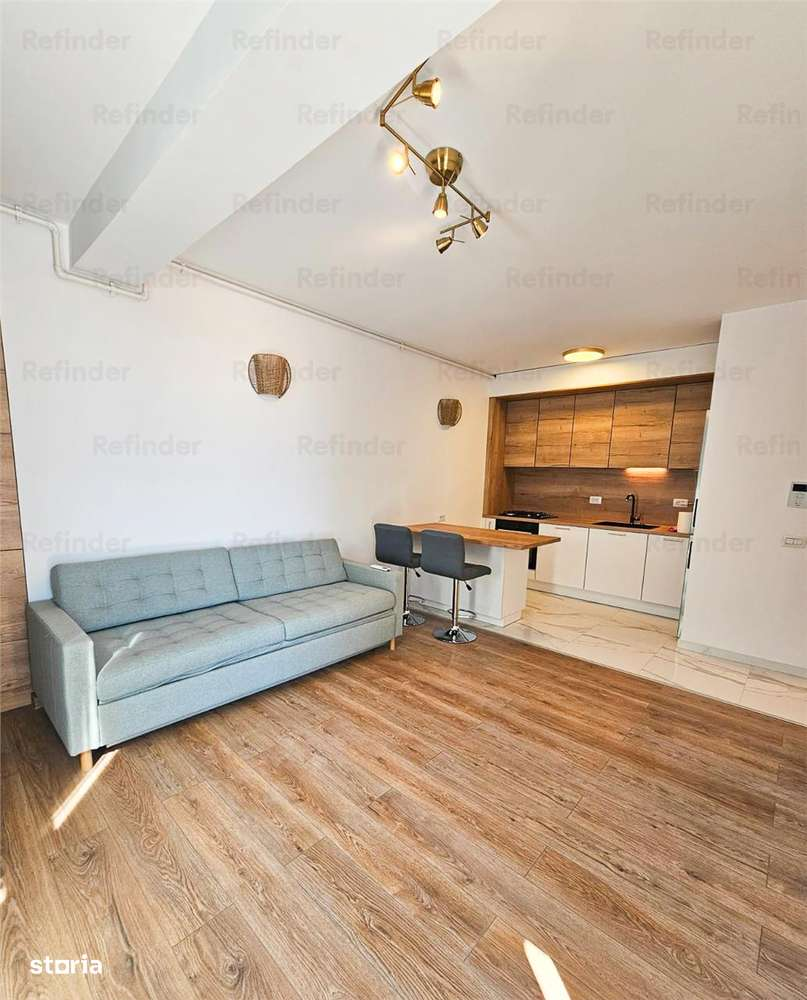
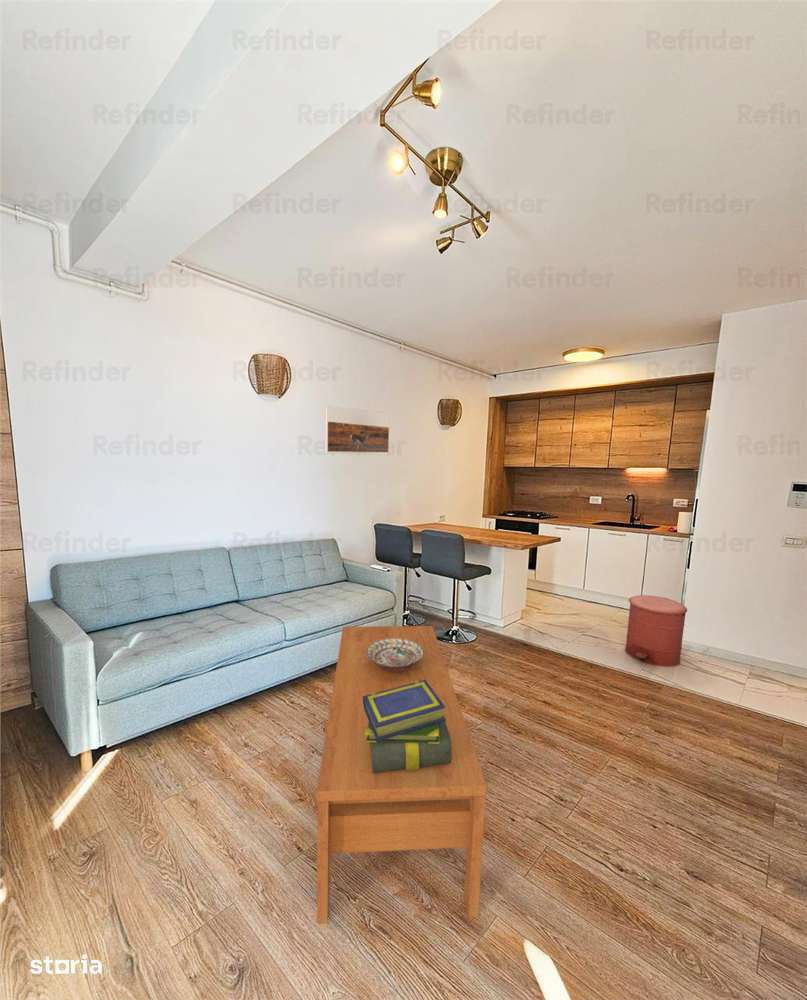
+ decorative bowl (395, 657)
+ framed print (359, 432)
+ trash can (654, 629)
+ coffee table (369, 742)
+ stack of books (405, 725)
